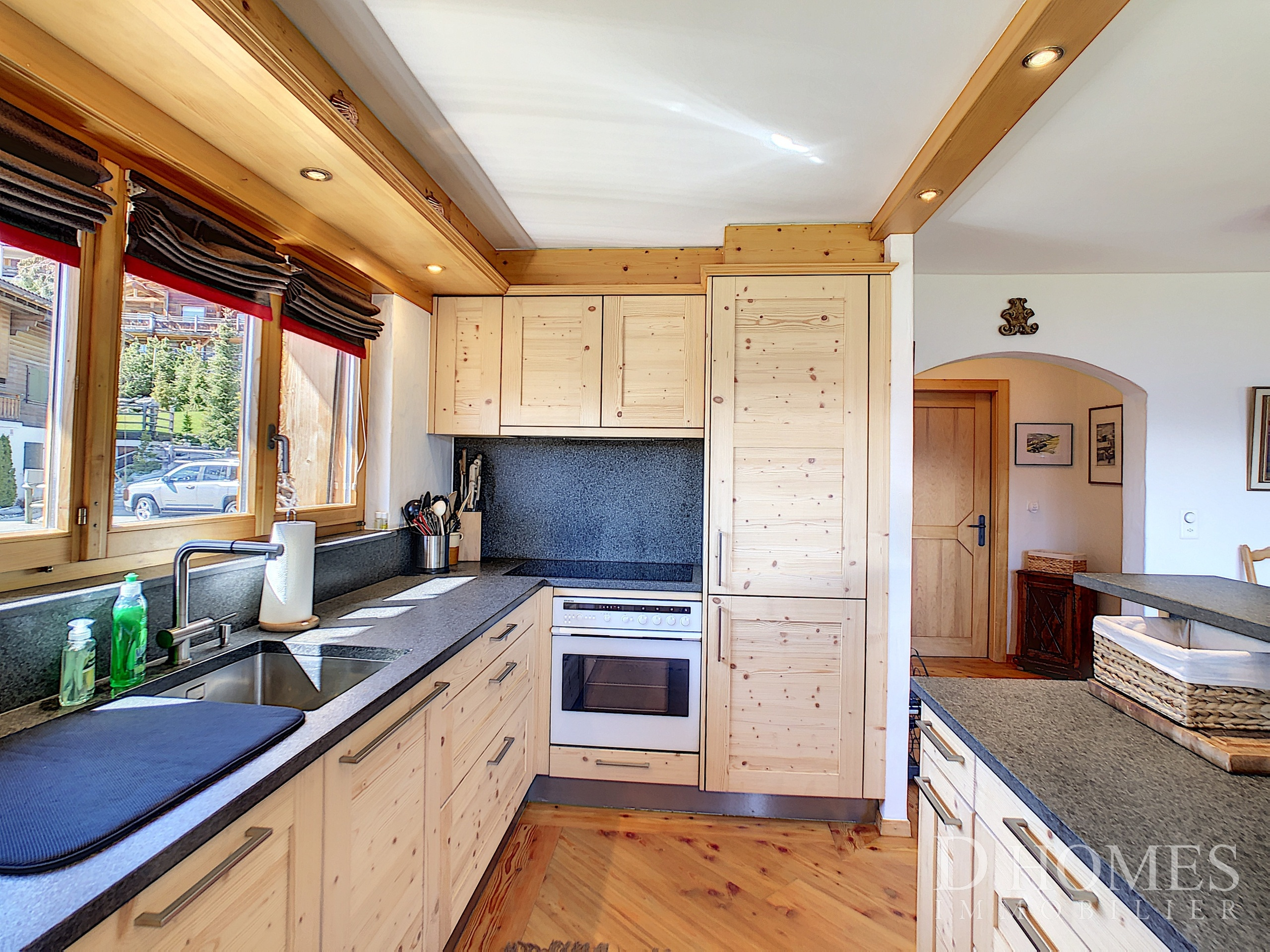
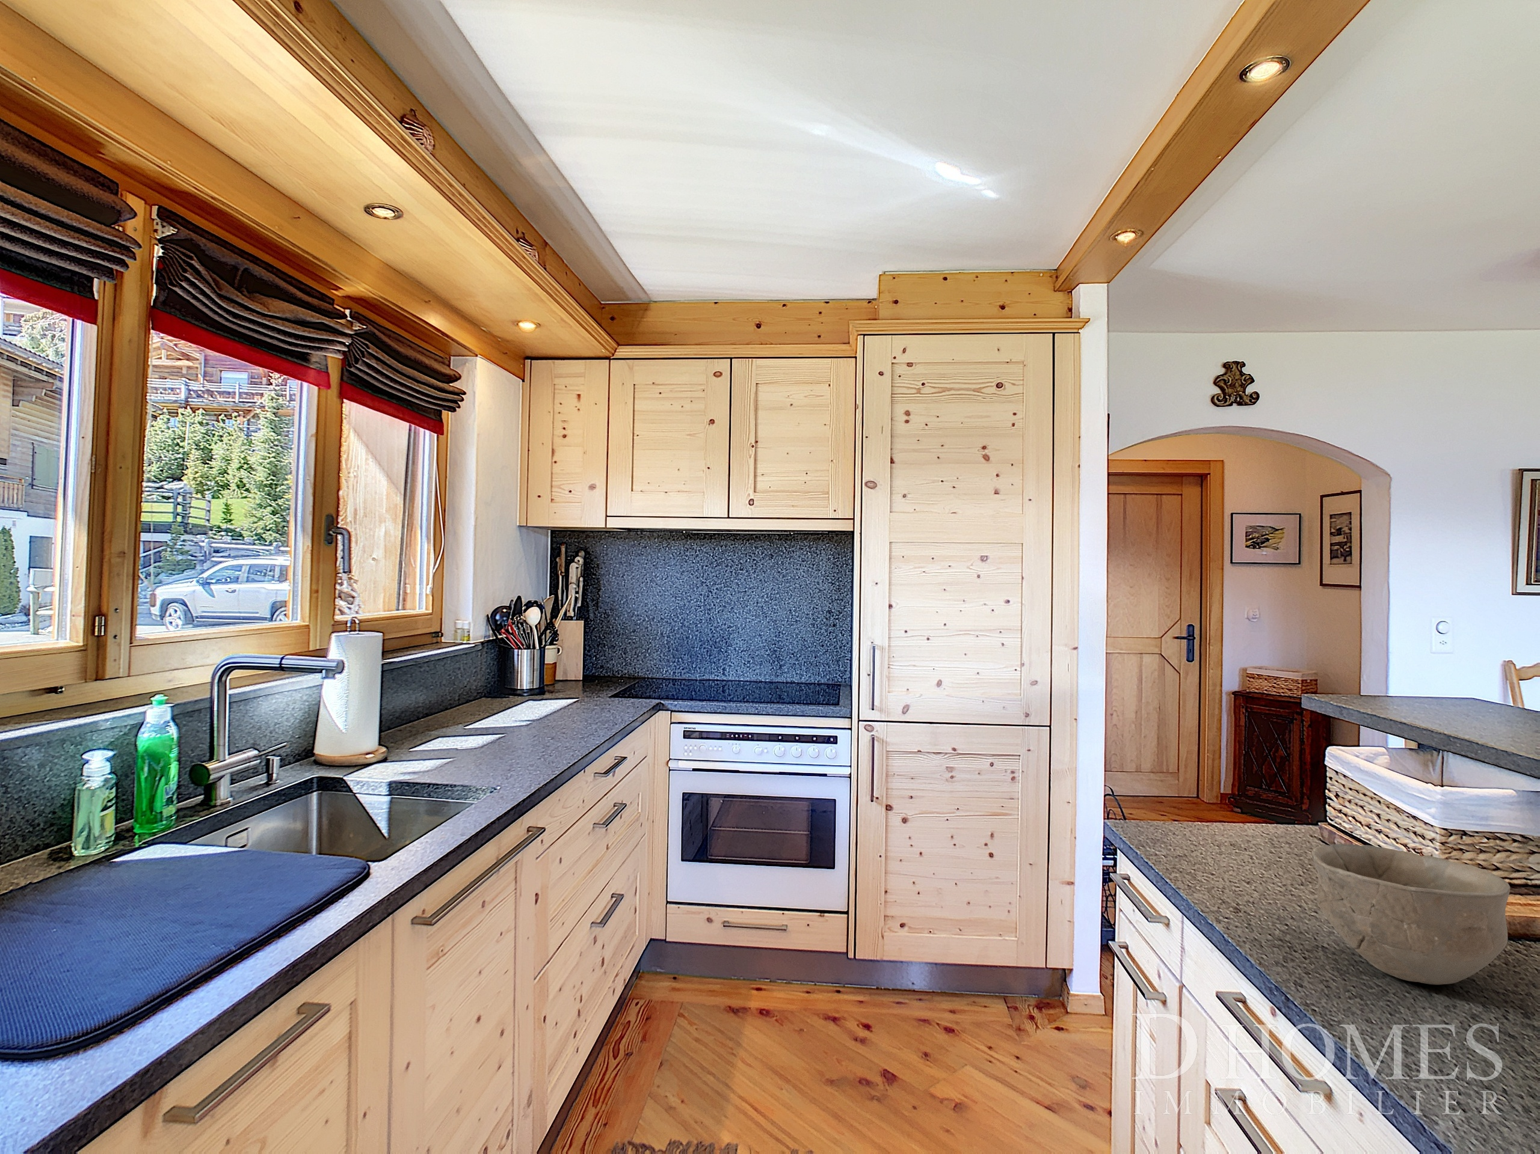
+ bowl (1403, 916)
